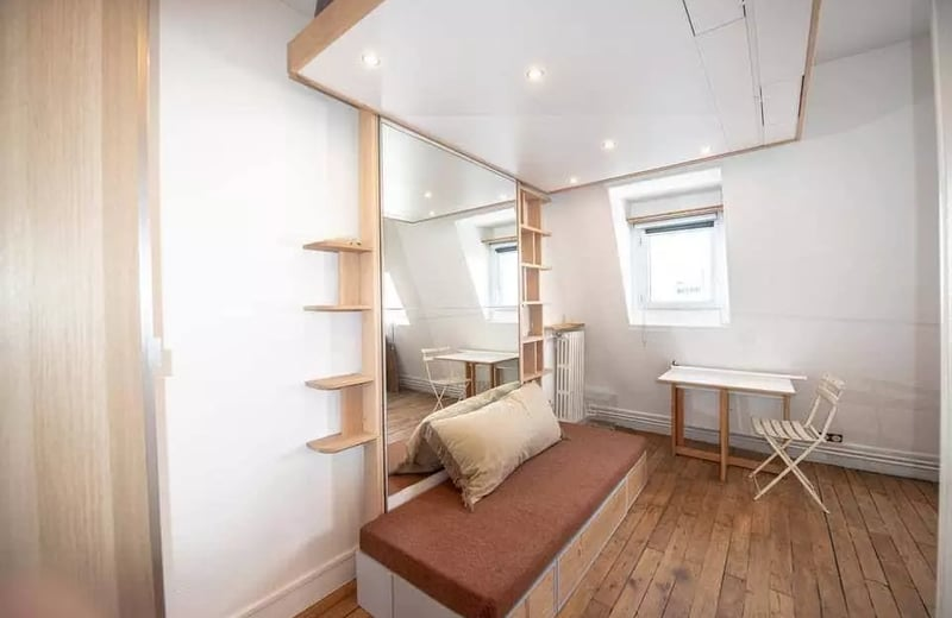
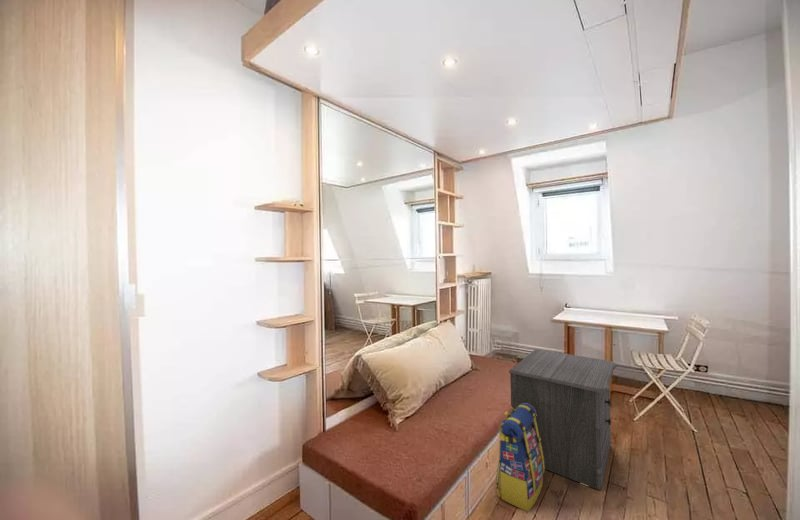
+ backpack (518, 450)
+ nightstand (565, 408)
